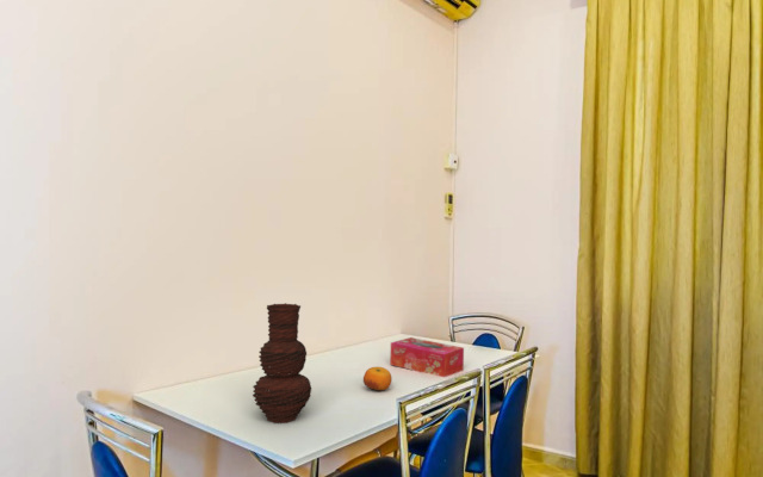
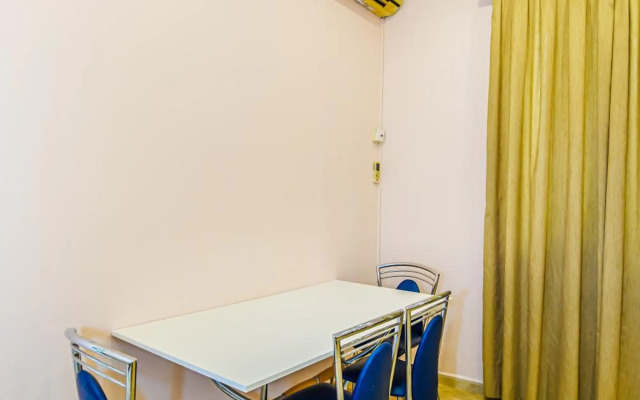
- tissue box (426, 355)
- fruit (377, 378)
- vase (283, 361)
